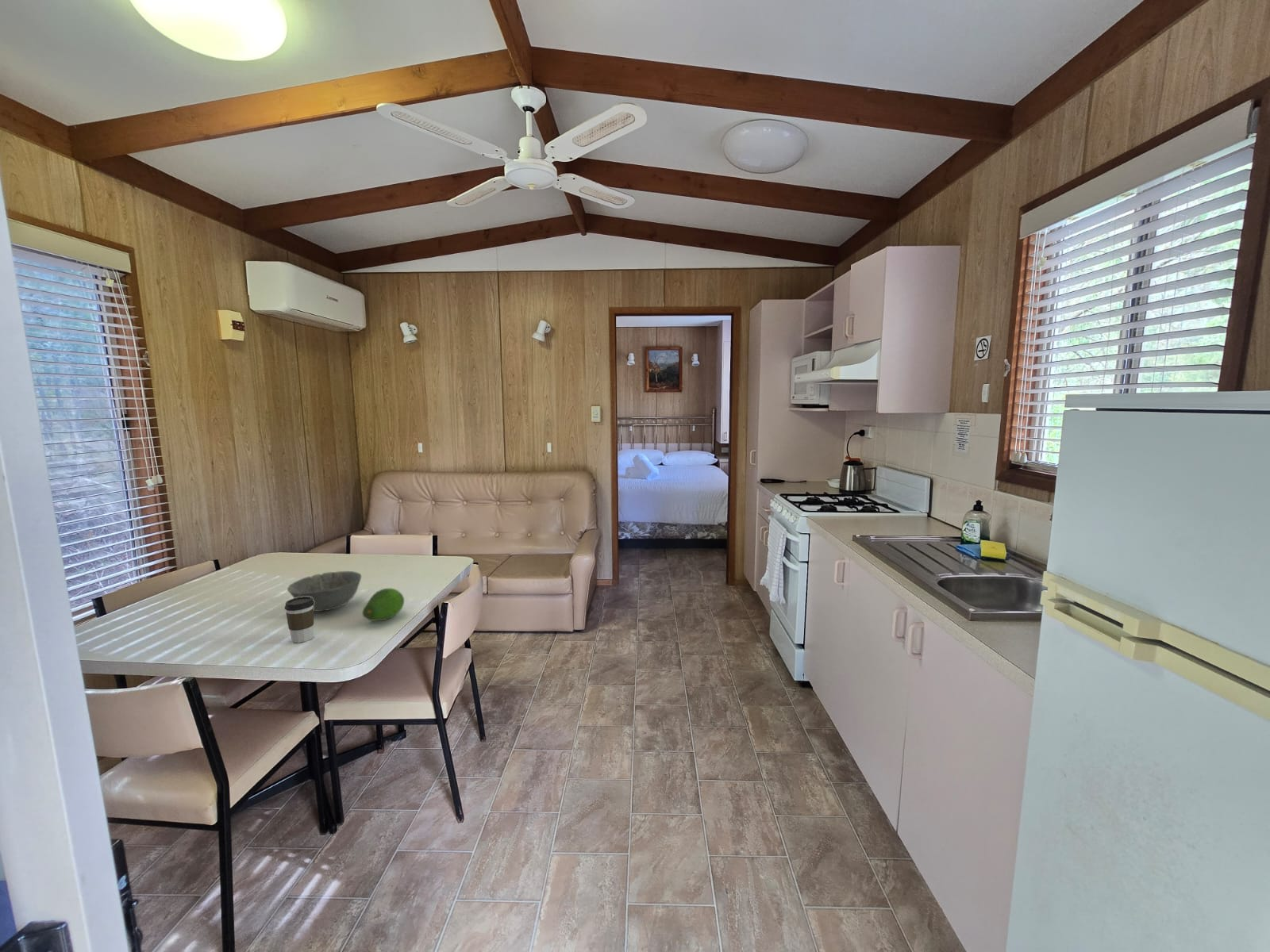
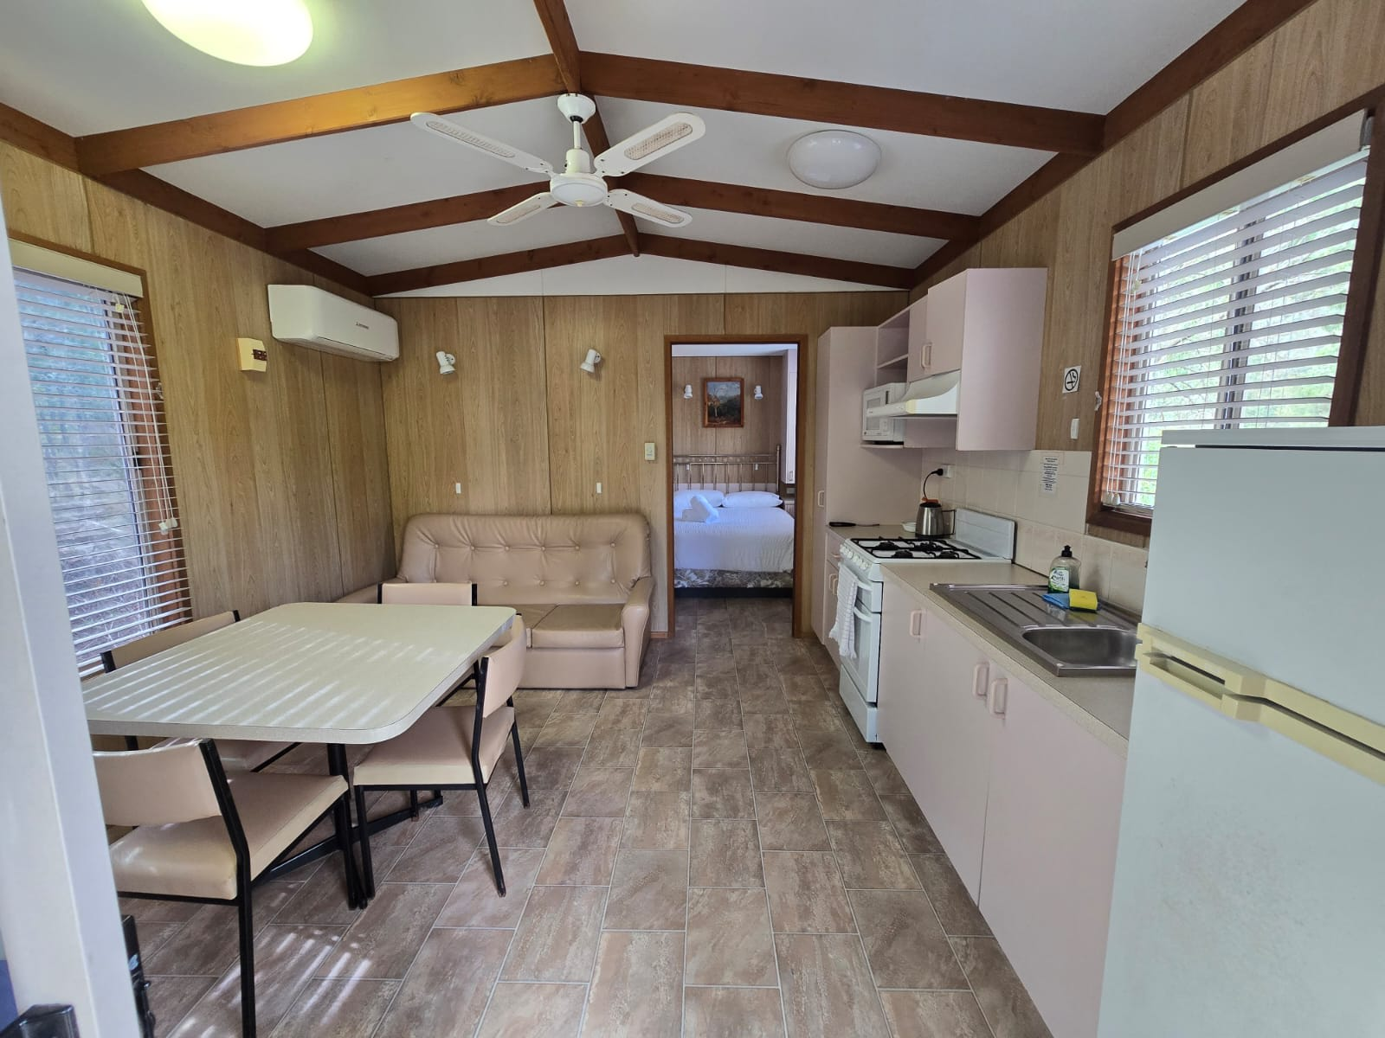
- bowl (326, 594)
- fruit (383, 605)
- coffee cup (301, 620)
